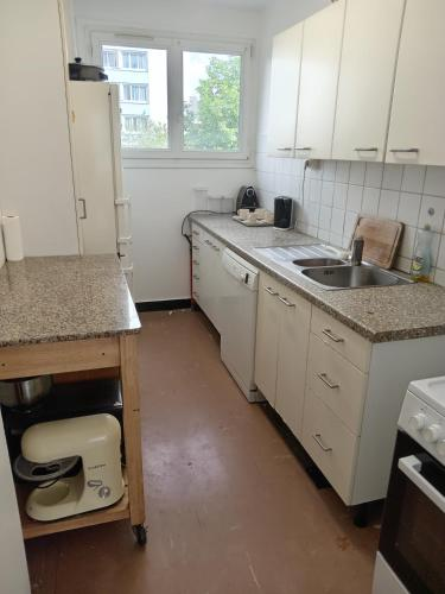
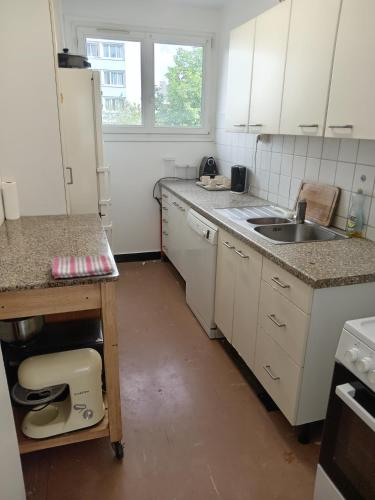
+ dish towel (83, 265)
